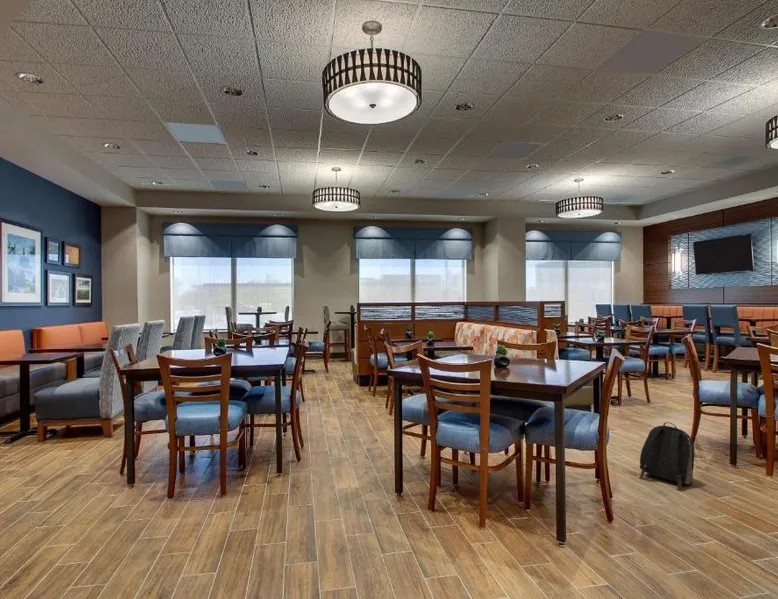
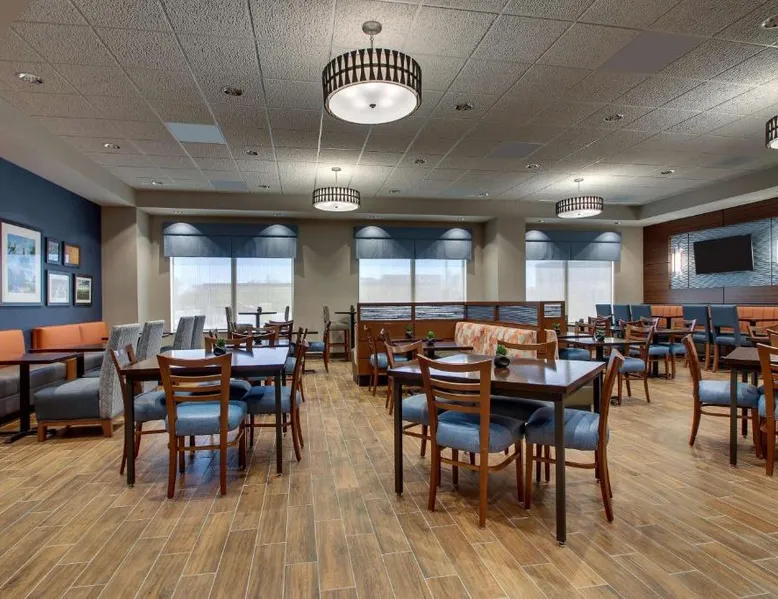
- backpack (667, 451)
